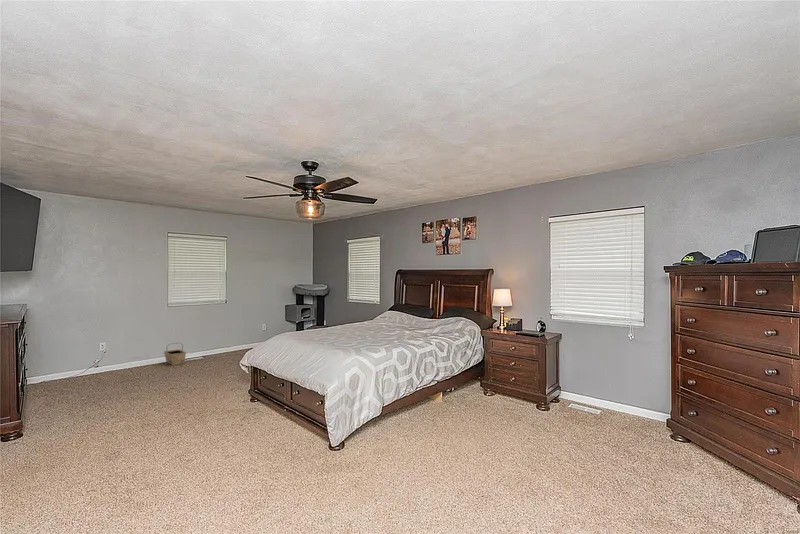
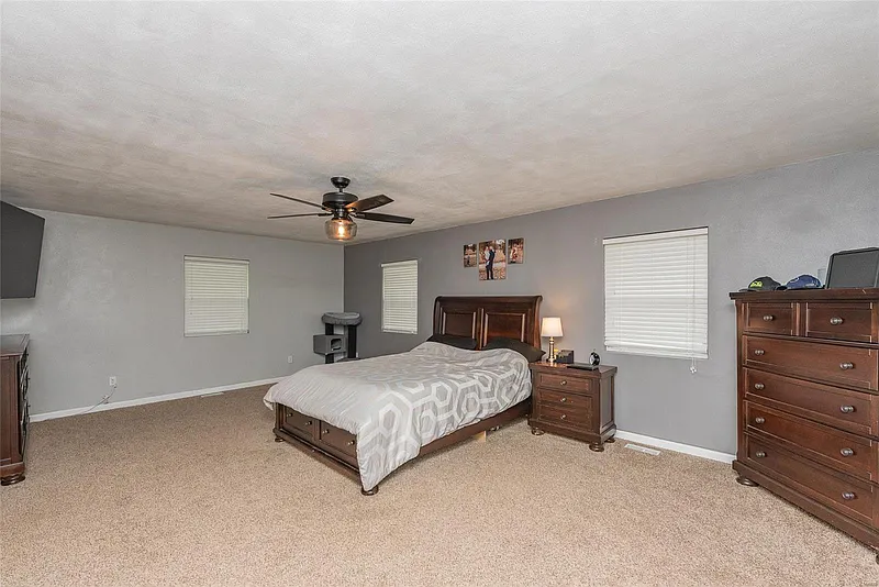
- basket (174, 353)
